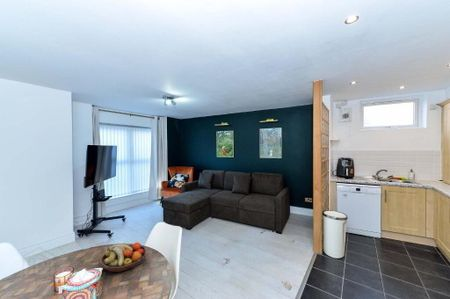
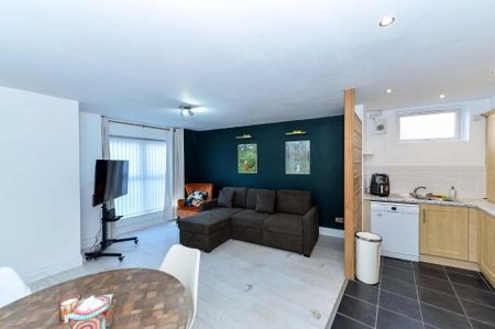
- fruit bowl (124, 253)
